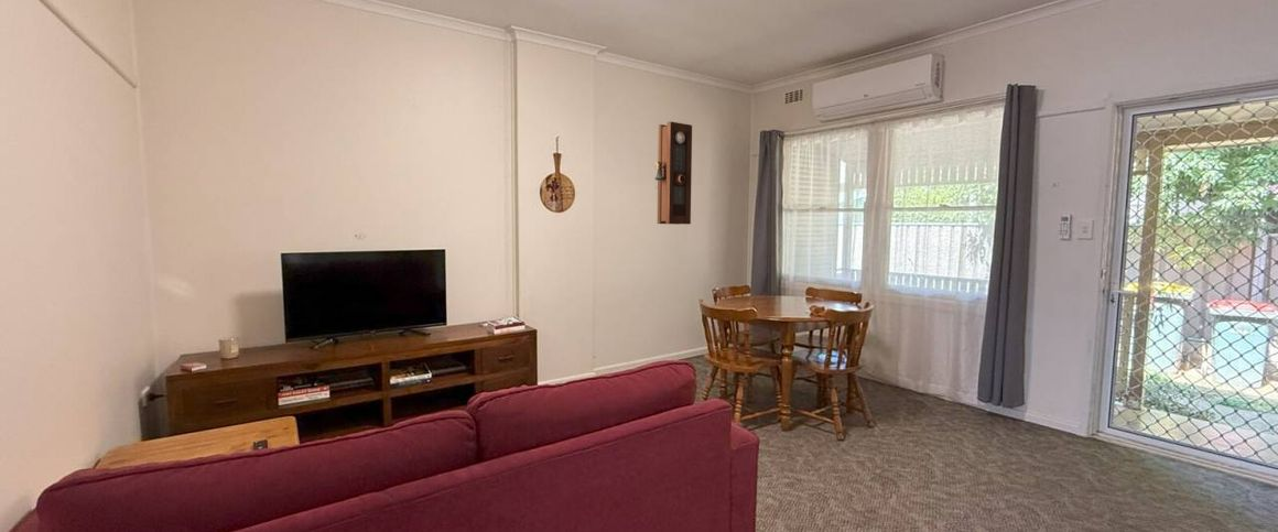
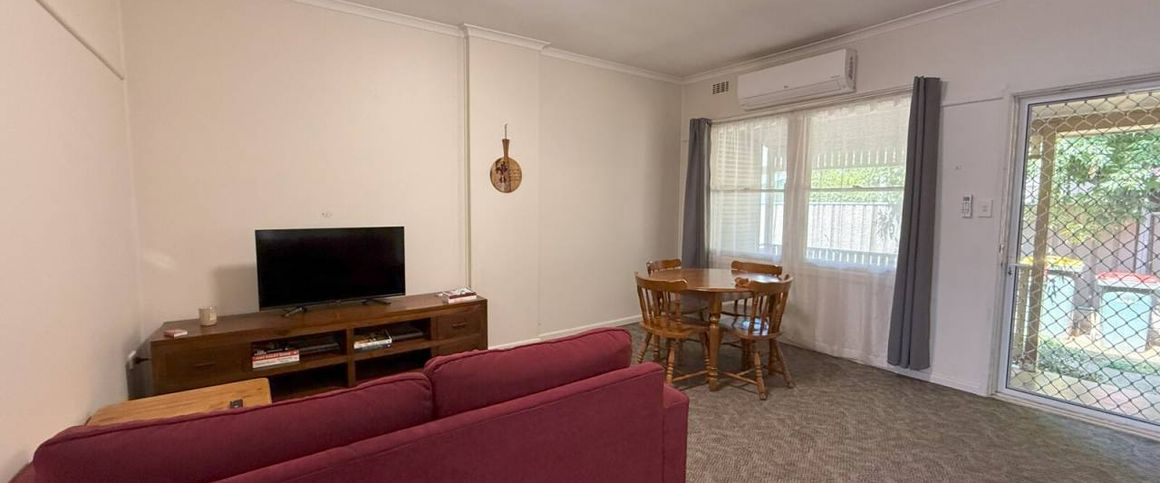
- pendulum clock (672, 174)
